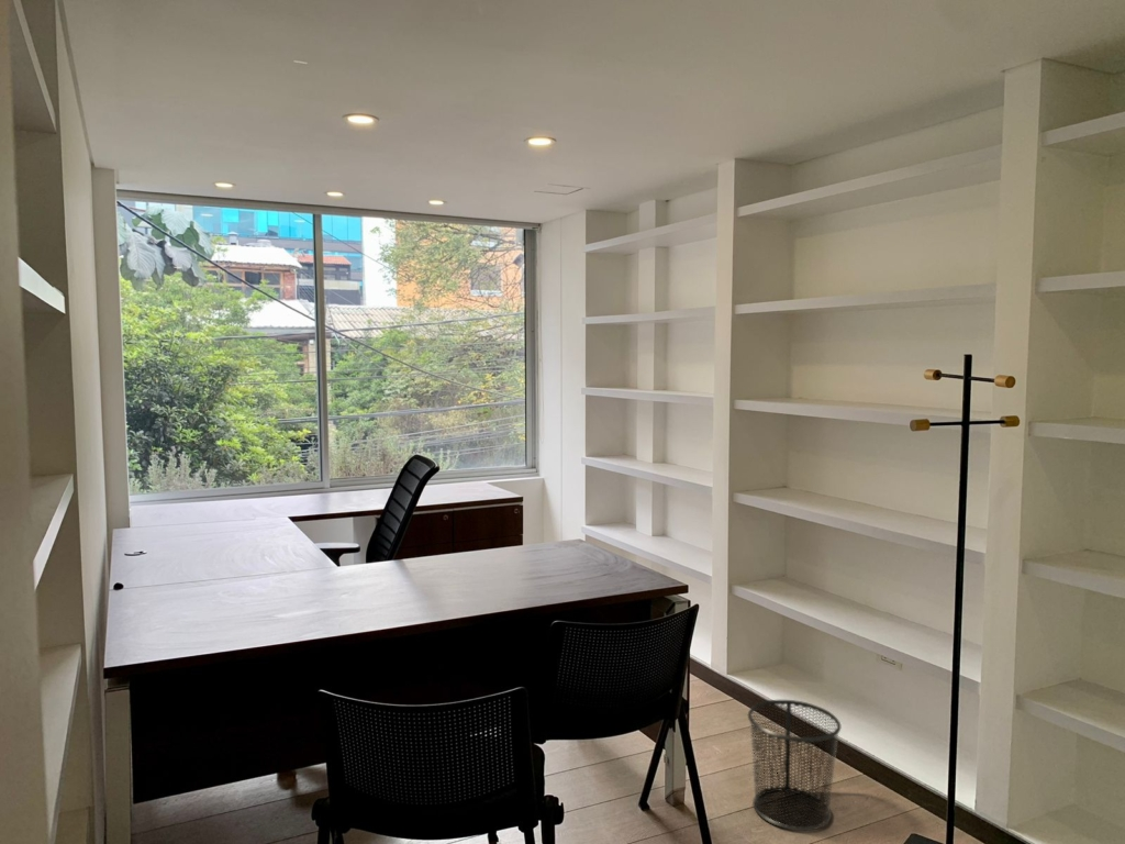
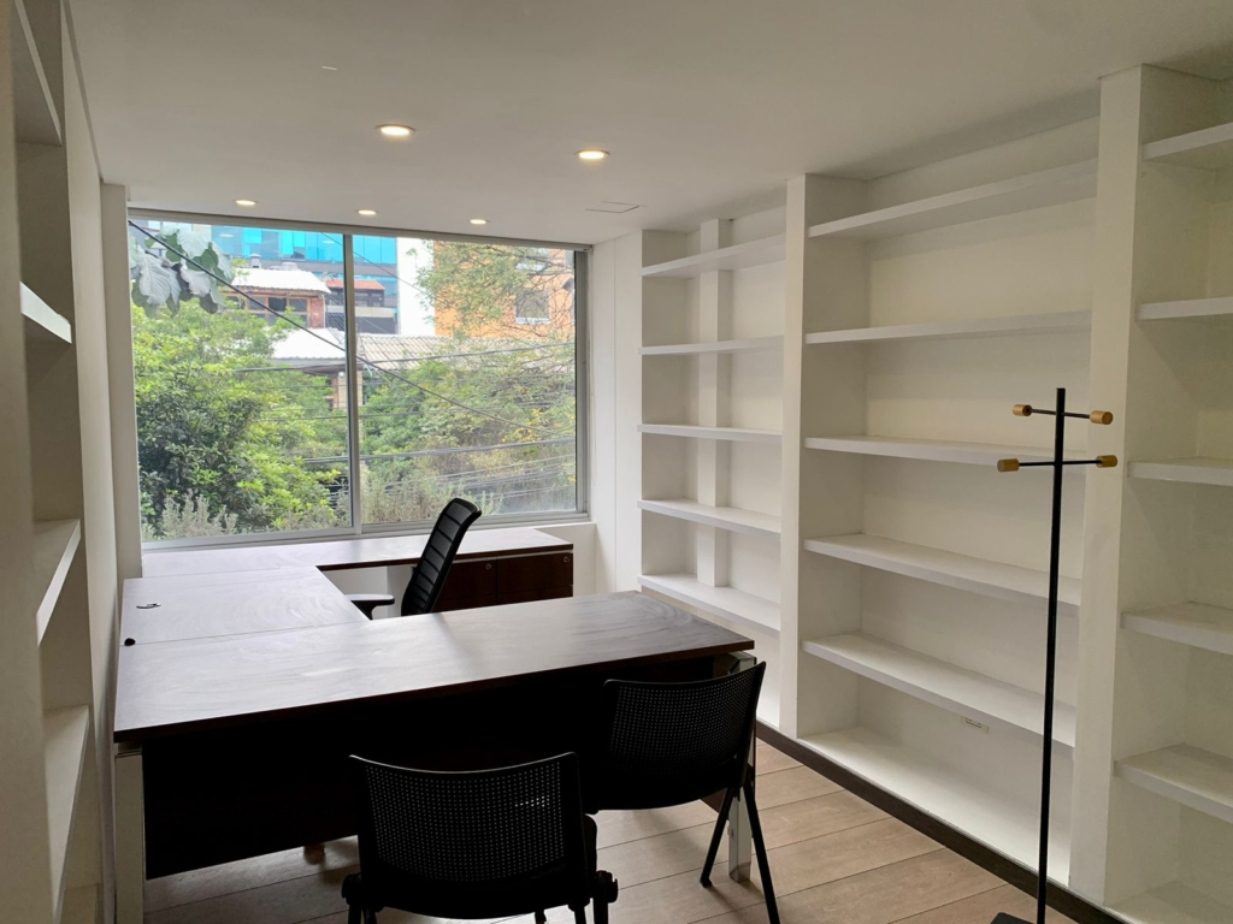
- waste bin (792, 763)
